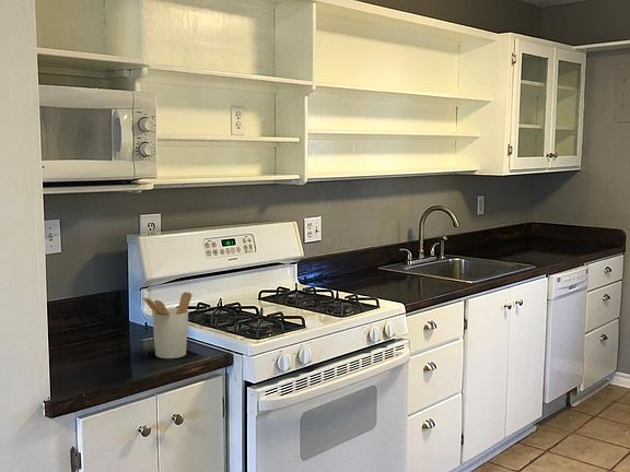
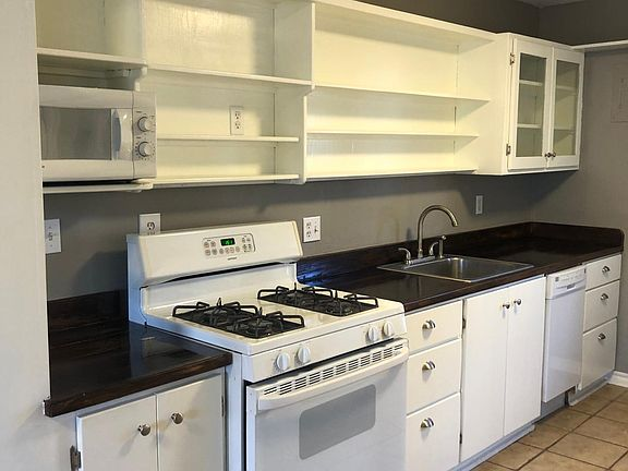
- utensil holder (165, 323)
